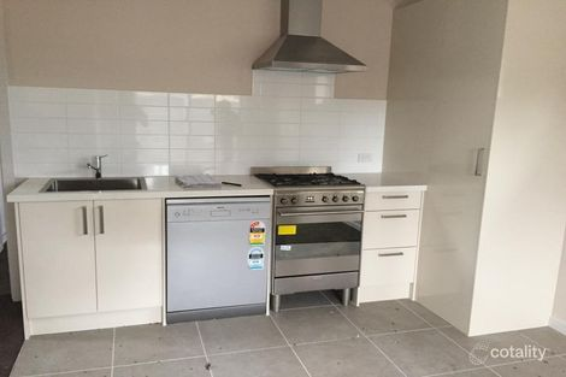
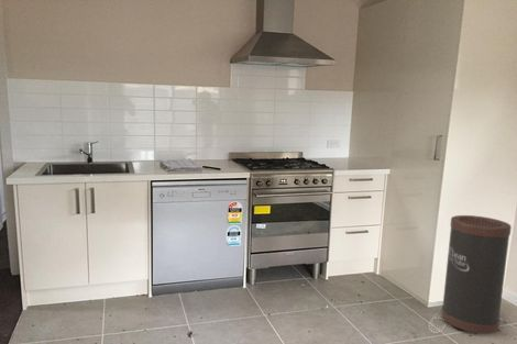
+ trash can (474, 273)
